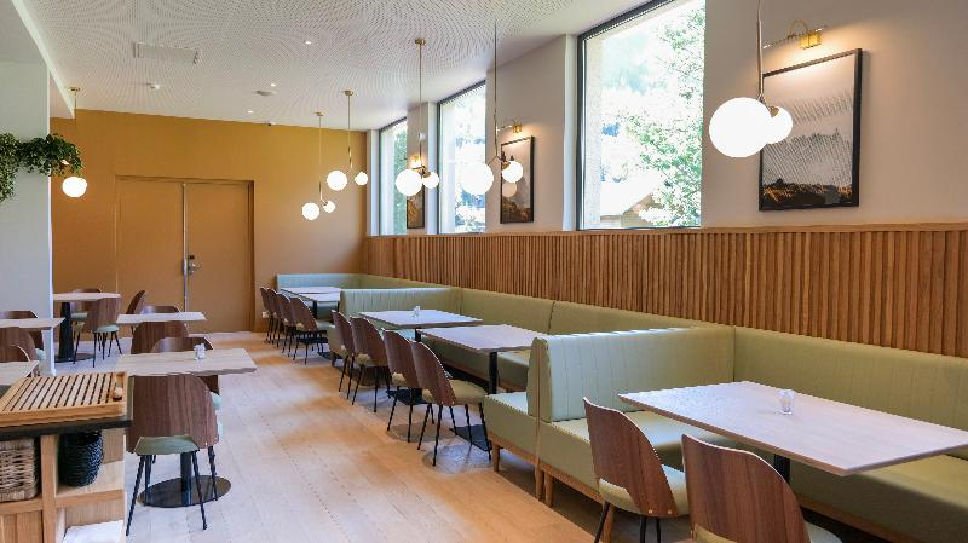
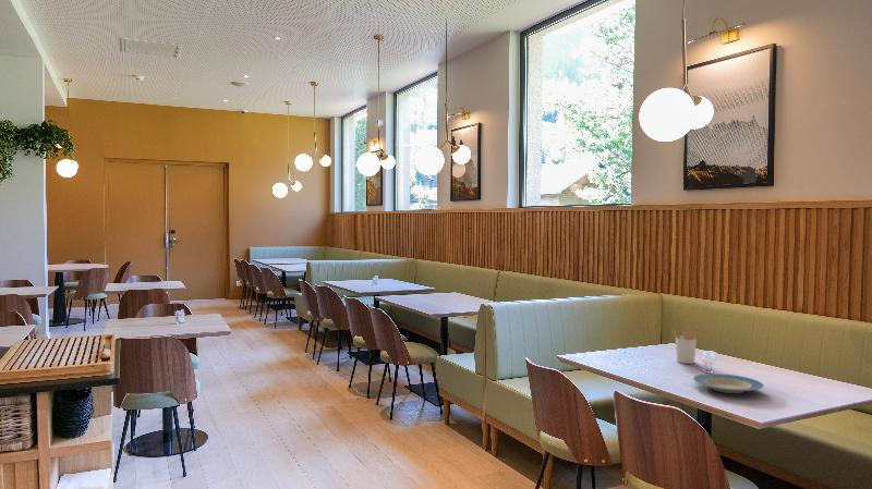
+ utensil holder (687, 344)
+ plate (727, 384)
